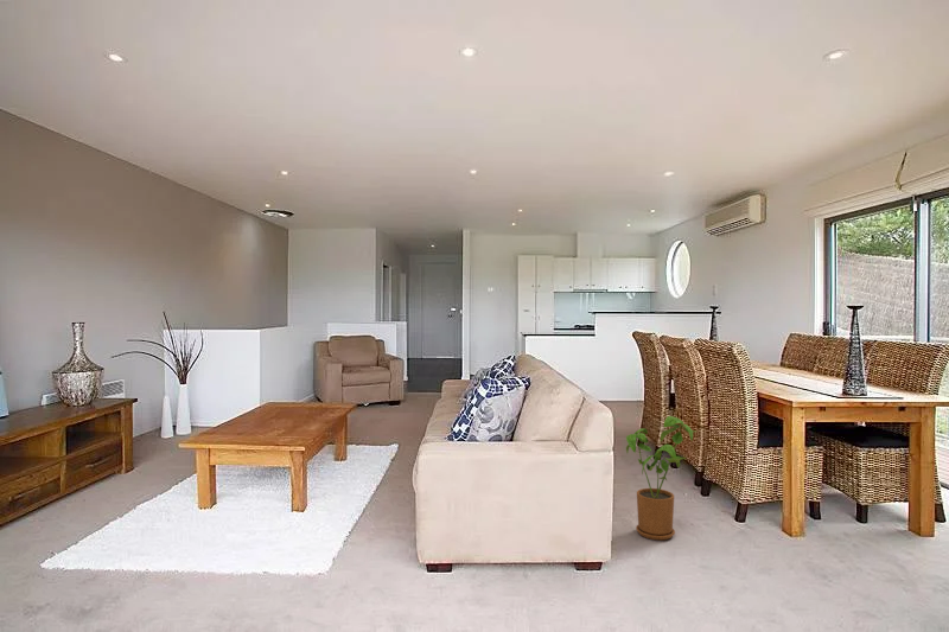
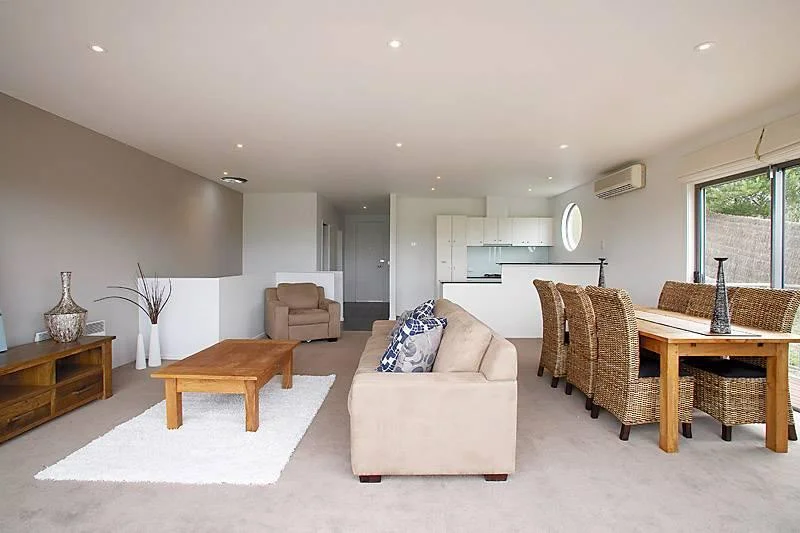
- house plant (657, 475)
